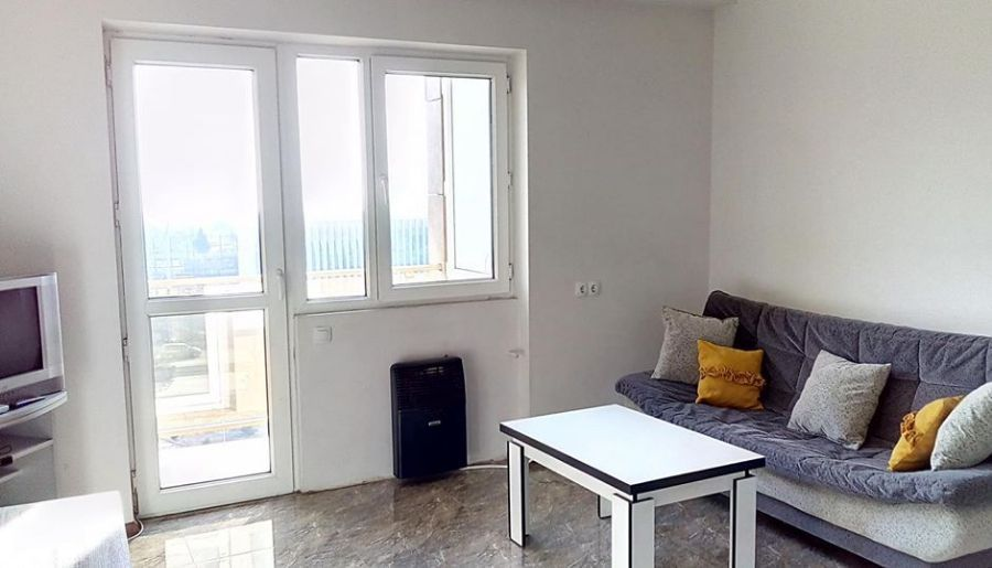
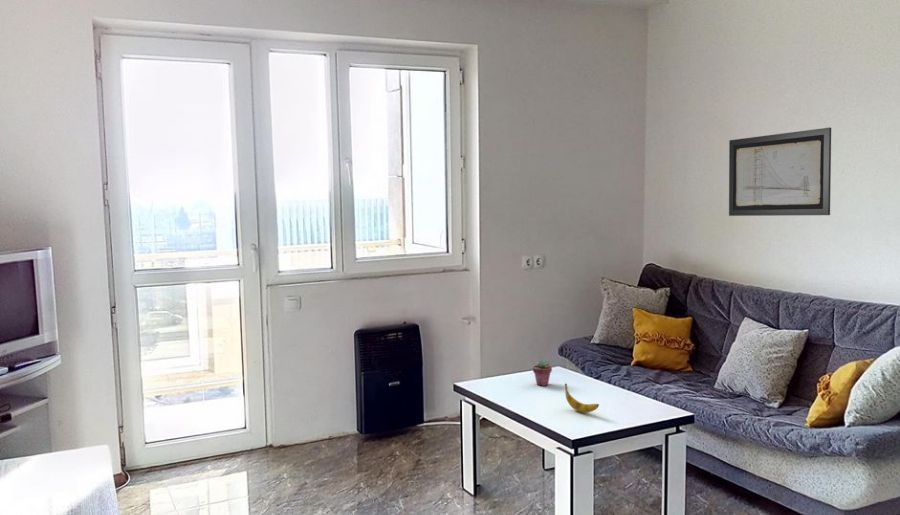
+ banana (579, 402)
+ wall art (776, 175)
+ potted succulent (542, 371)
